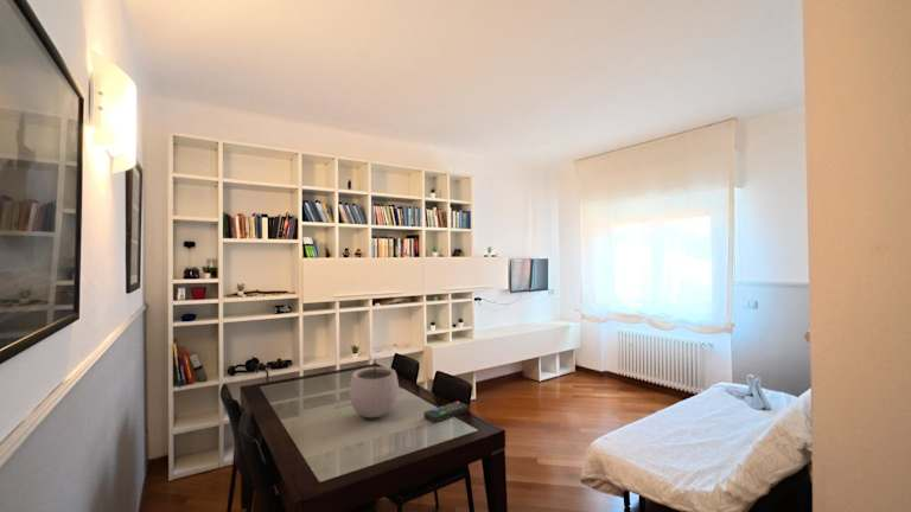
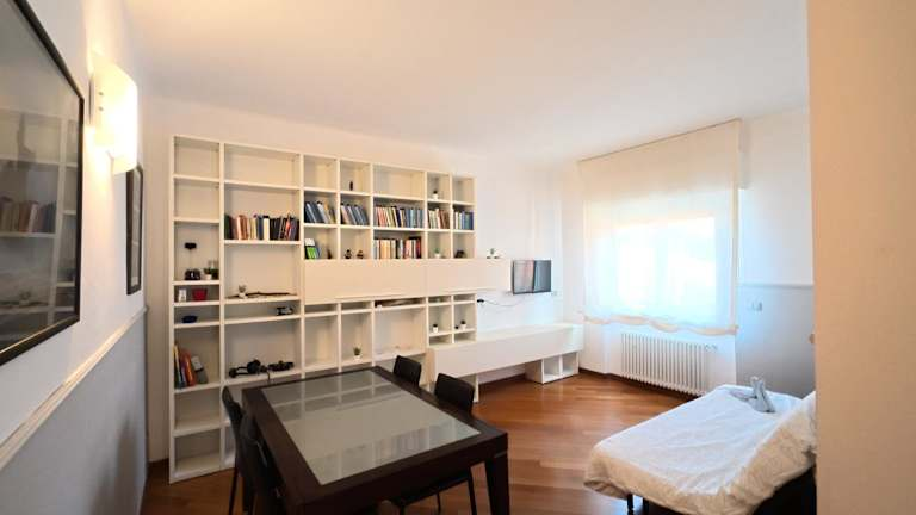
- plant pot (374, 384)
- remote control (446, 410)
